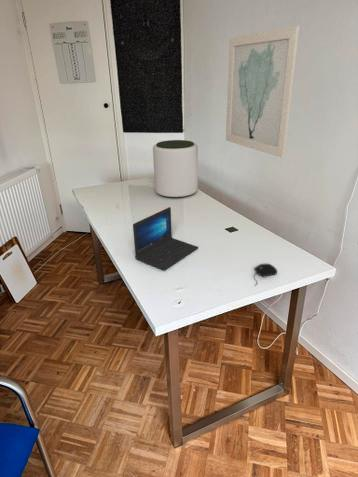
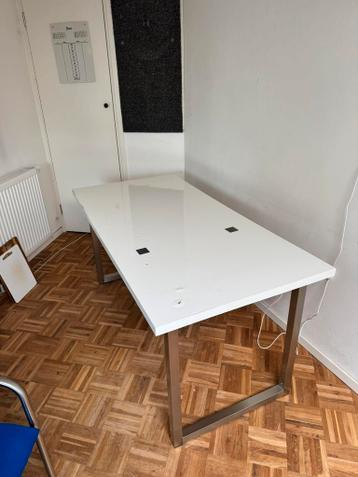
- laptop (166, 236)
- plant pot (175, 168)
- computer mouse (262, 271)
- wall art (255, 94)
